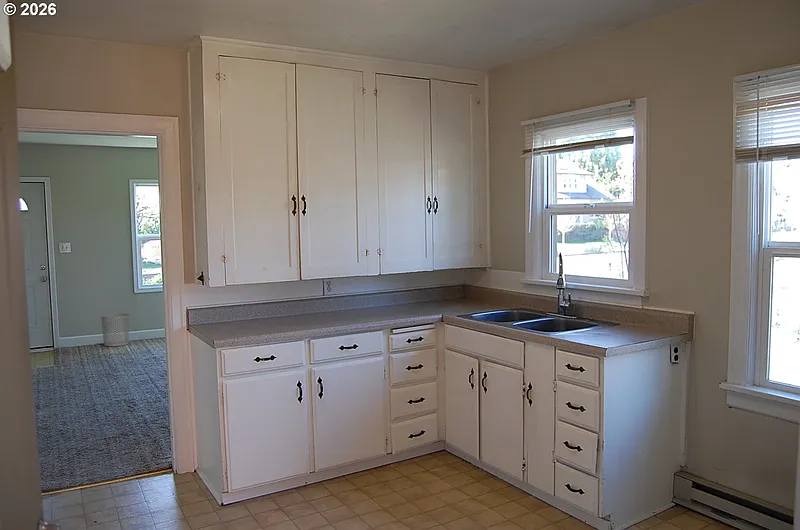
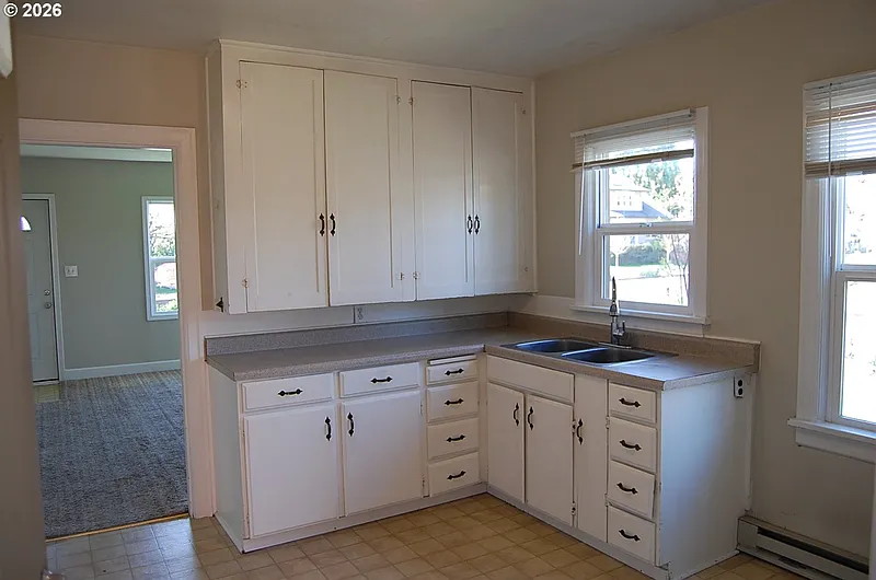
- waste bin (115, 329)
